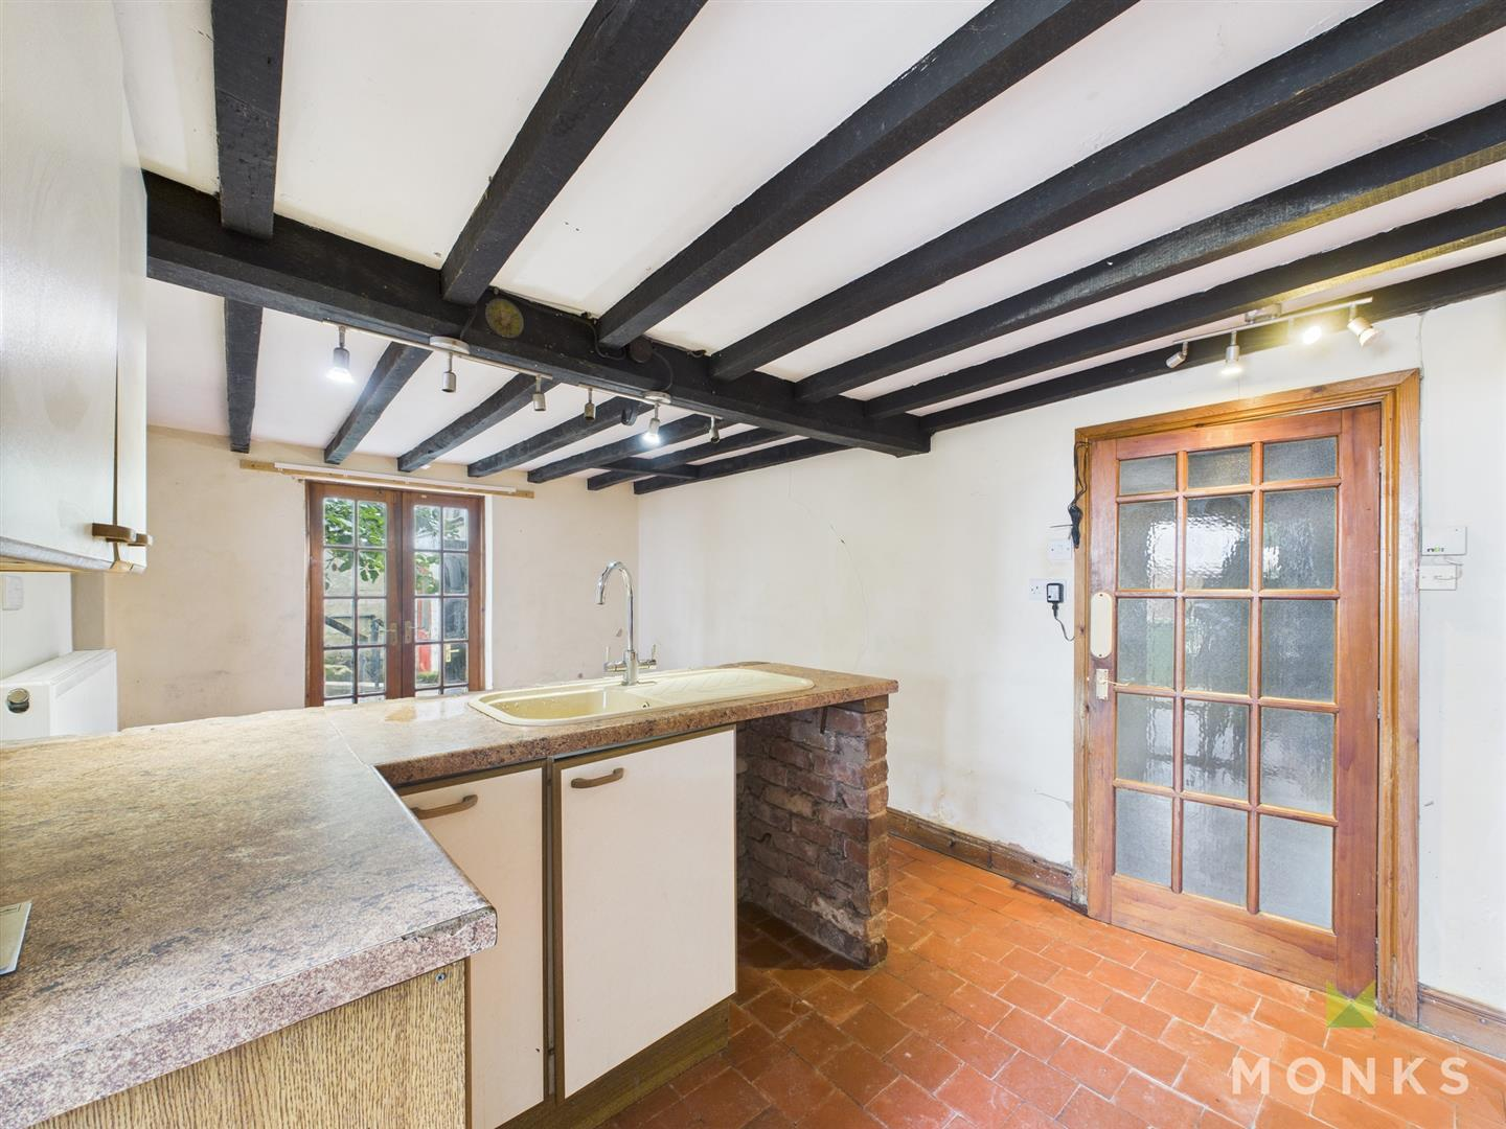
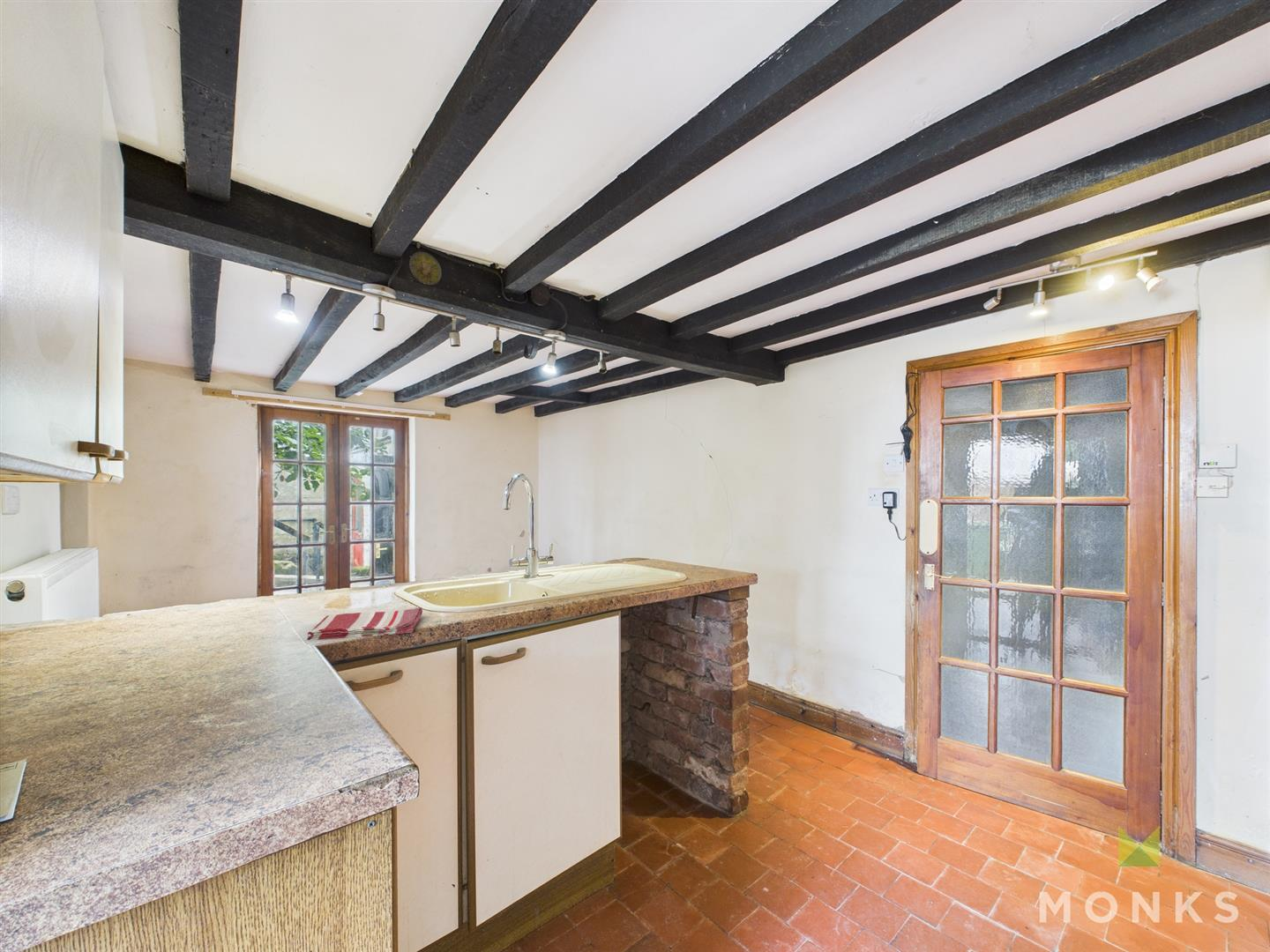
+ dish towel (369, 621)
